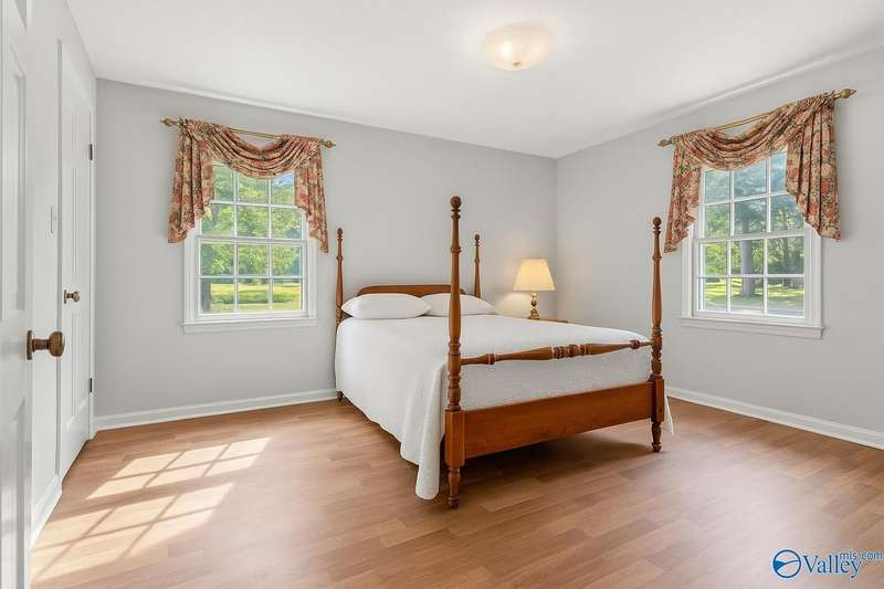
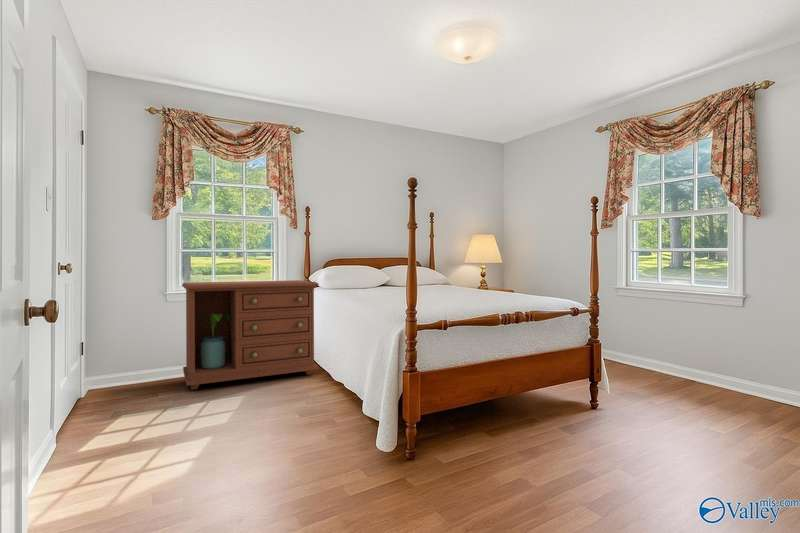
+ dresser (250, 329)
